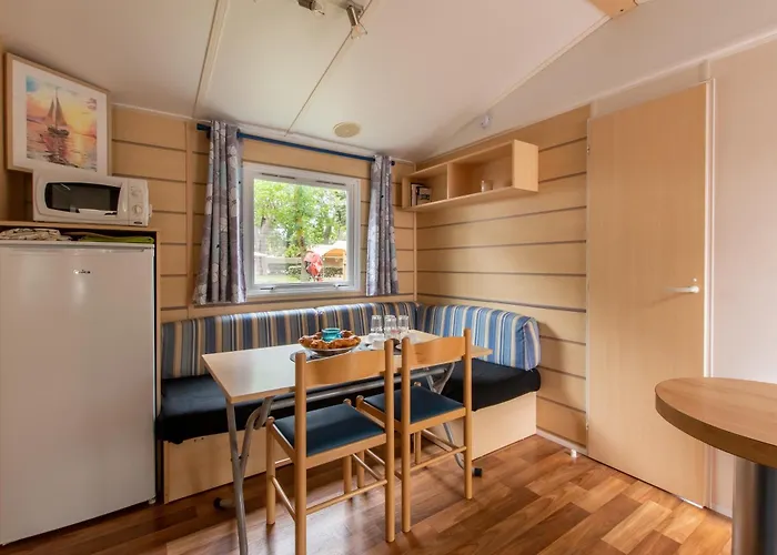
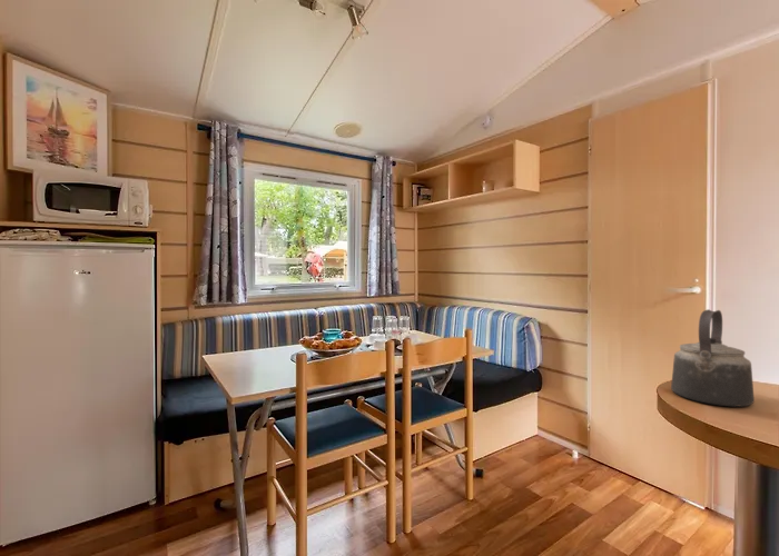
+ kettle (711, 353)
